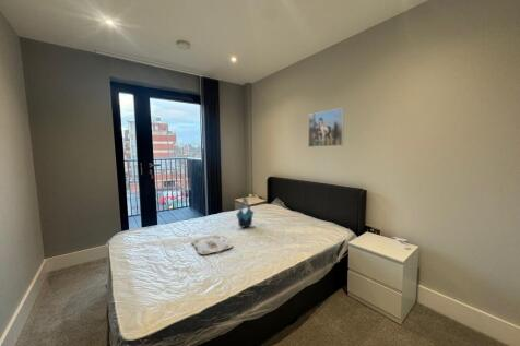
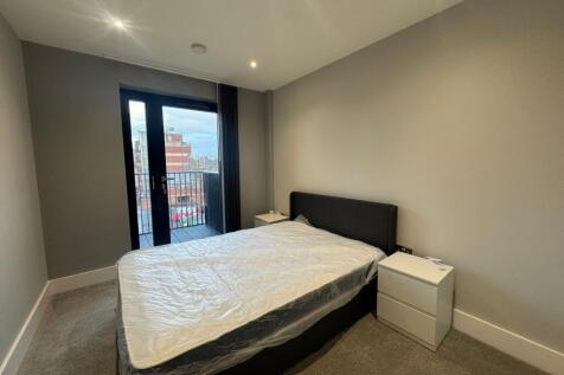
- serving tray (211, 243)
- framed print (324, 129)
- tote bag (245, 213)
